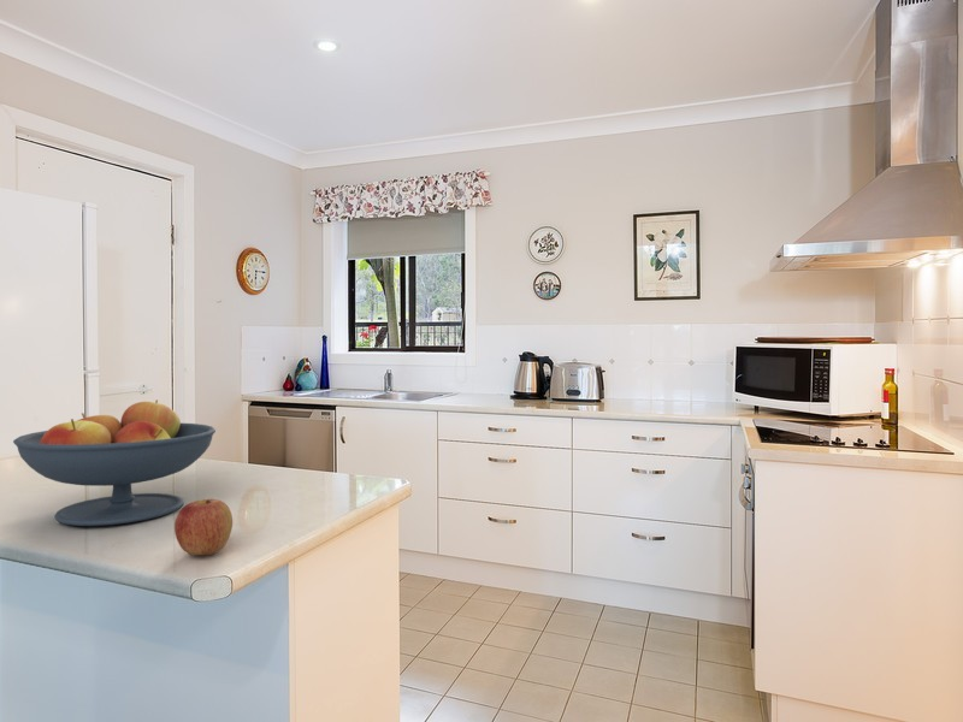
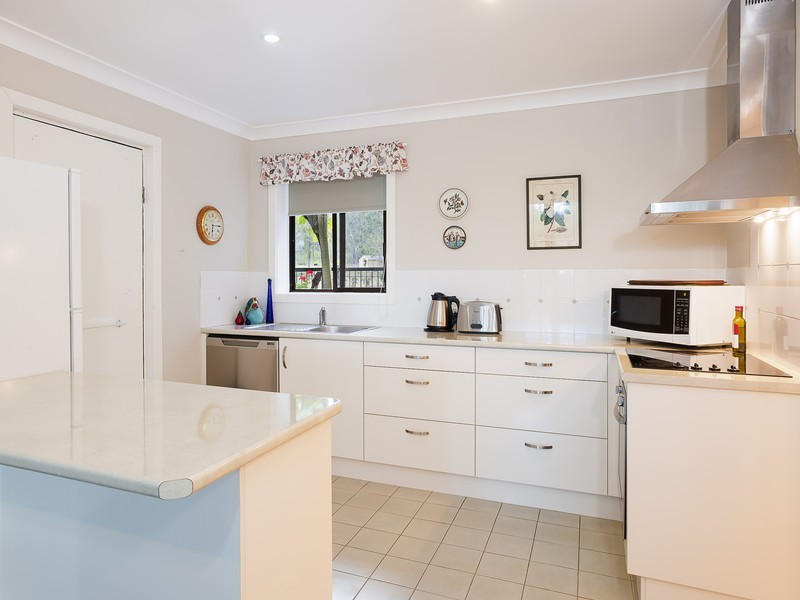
- apple (203, 526)
- fruit bowl (122, 457)
